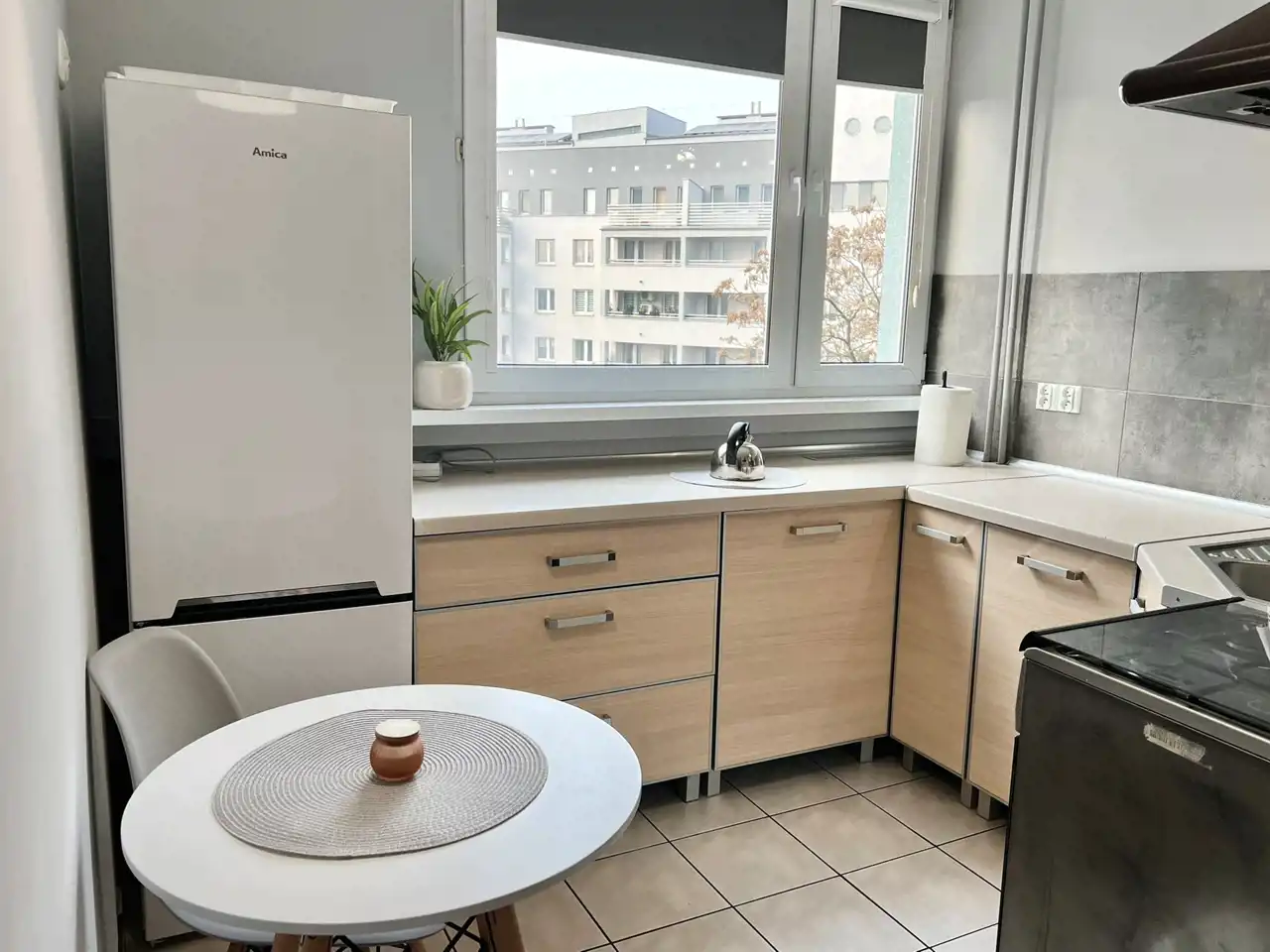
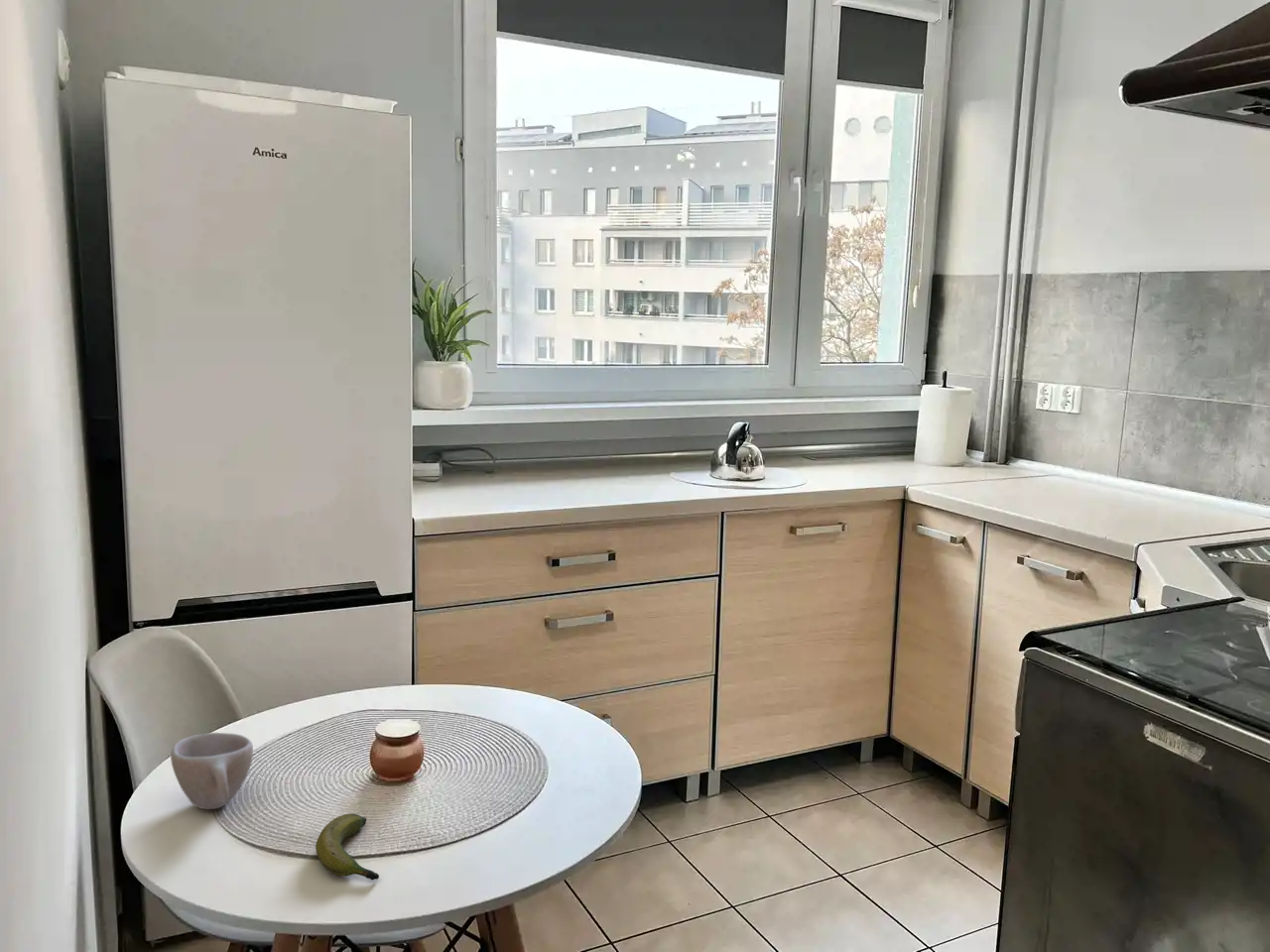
+ banana (344, 850)
+ cup (216, 776)
